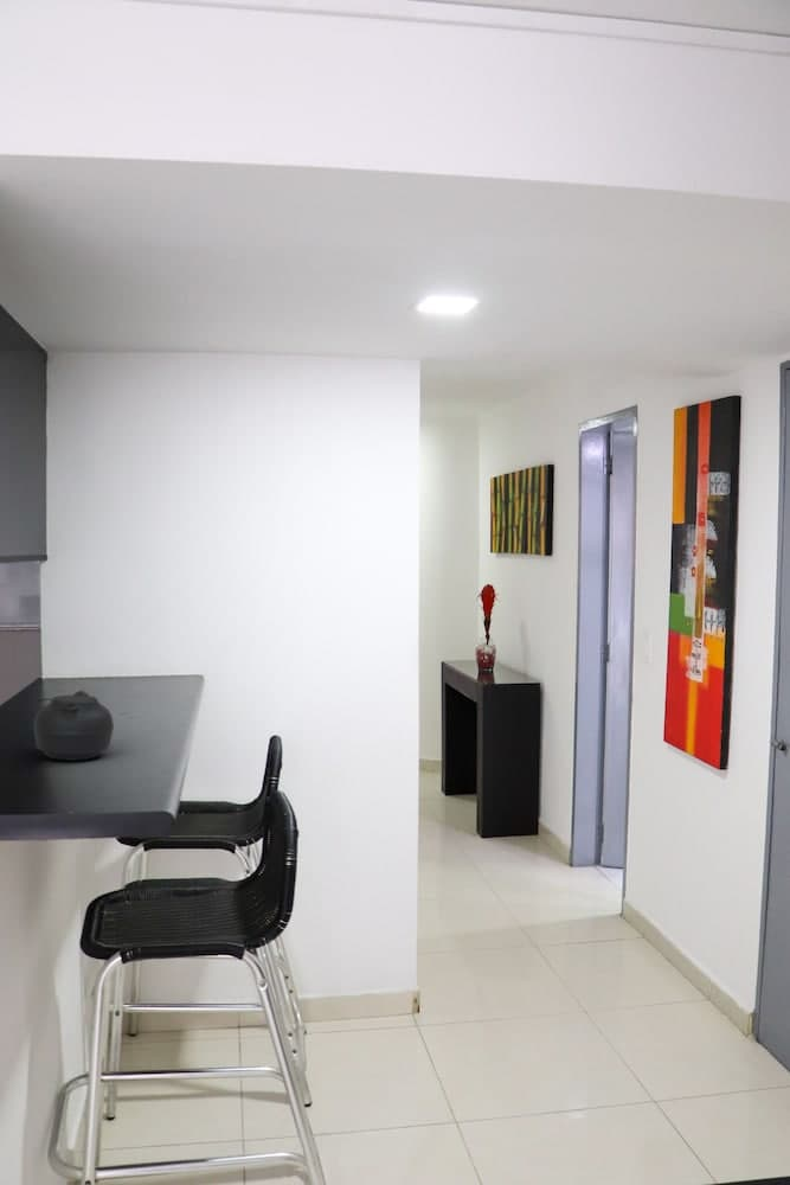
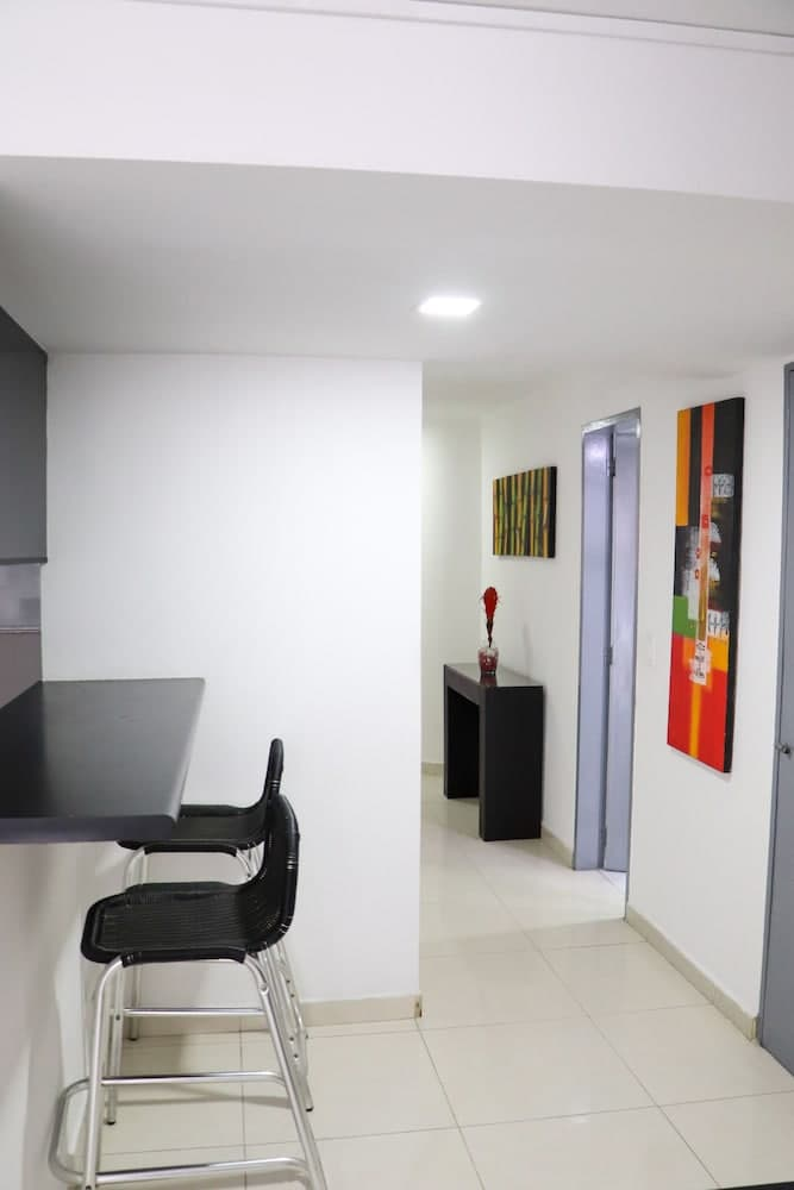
- teapot (75, 725)
